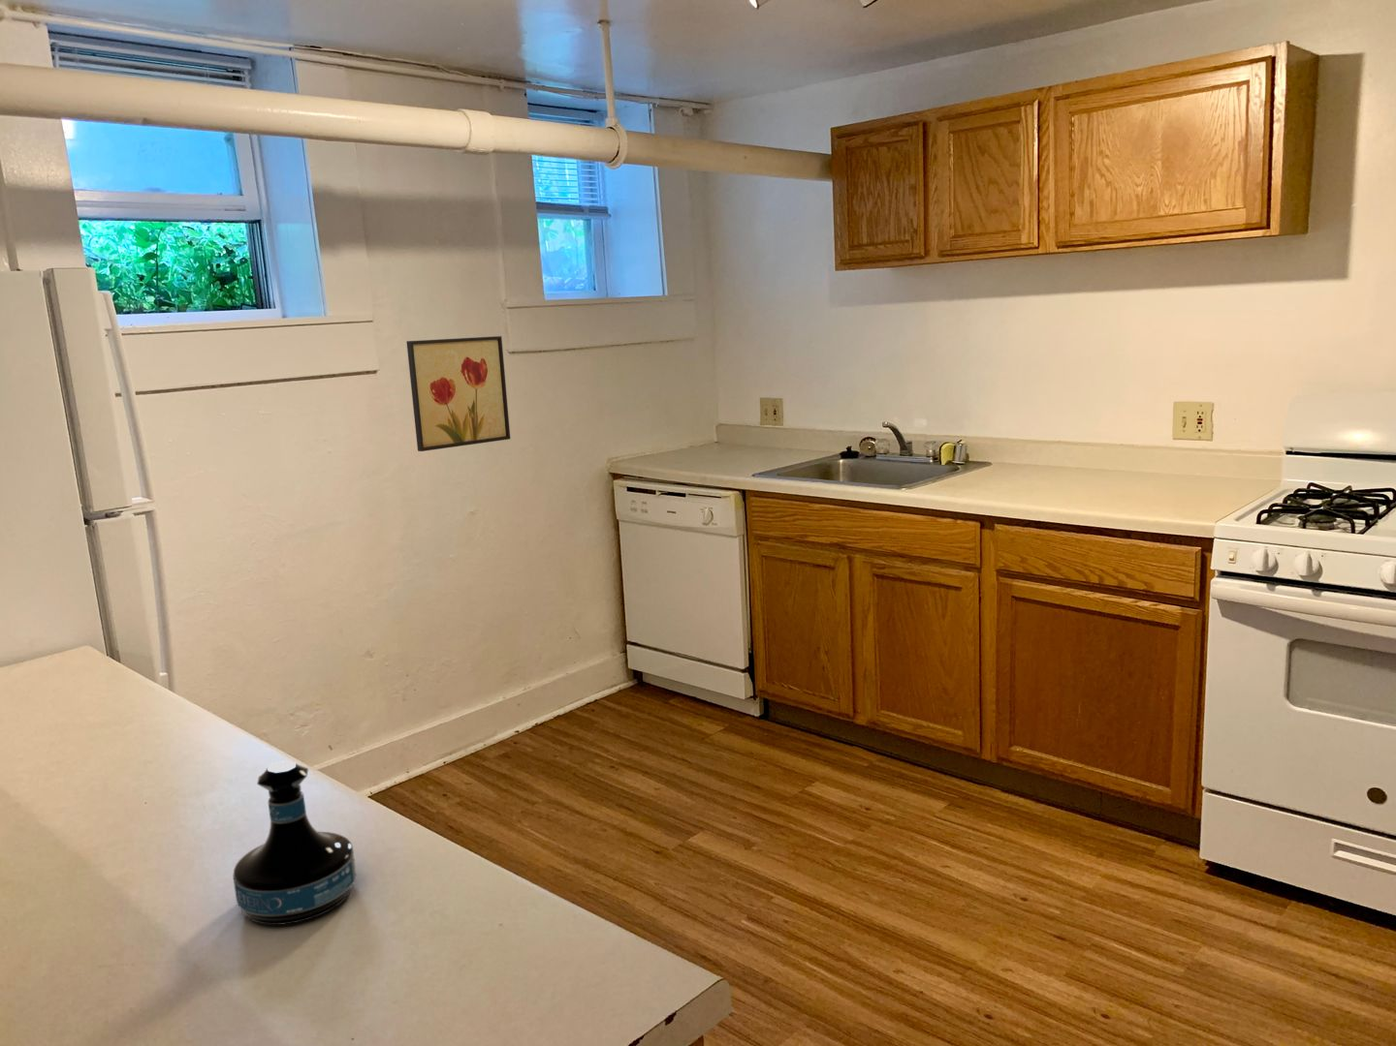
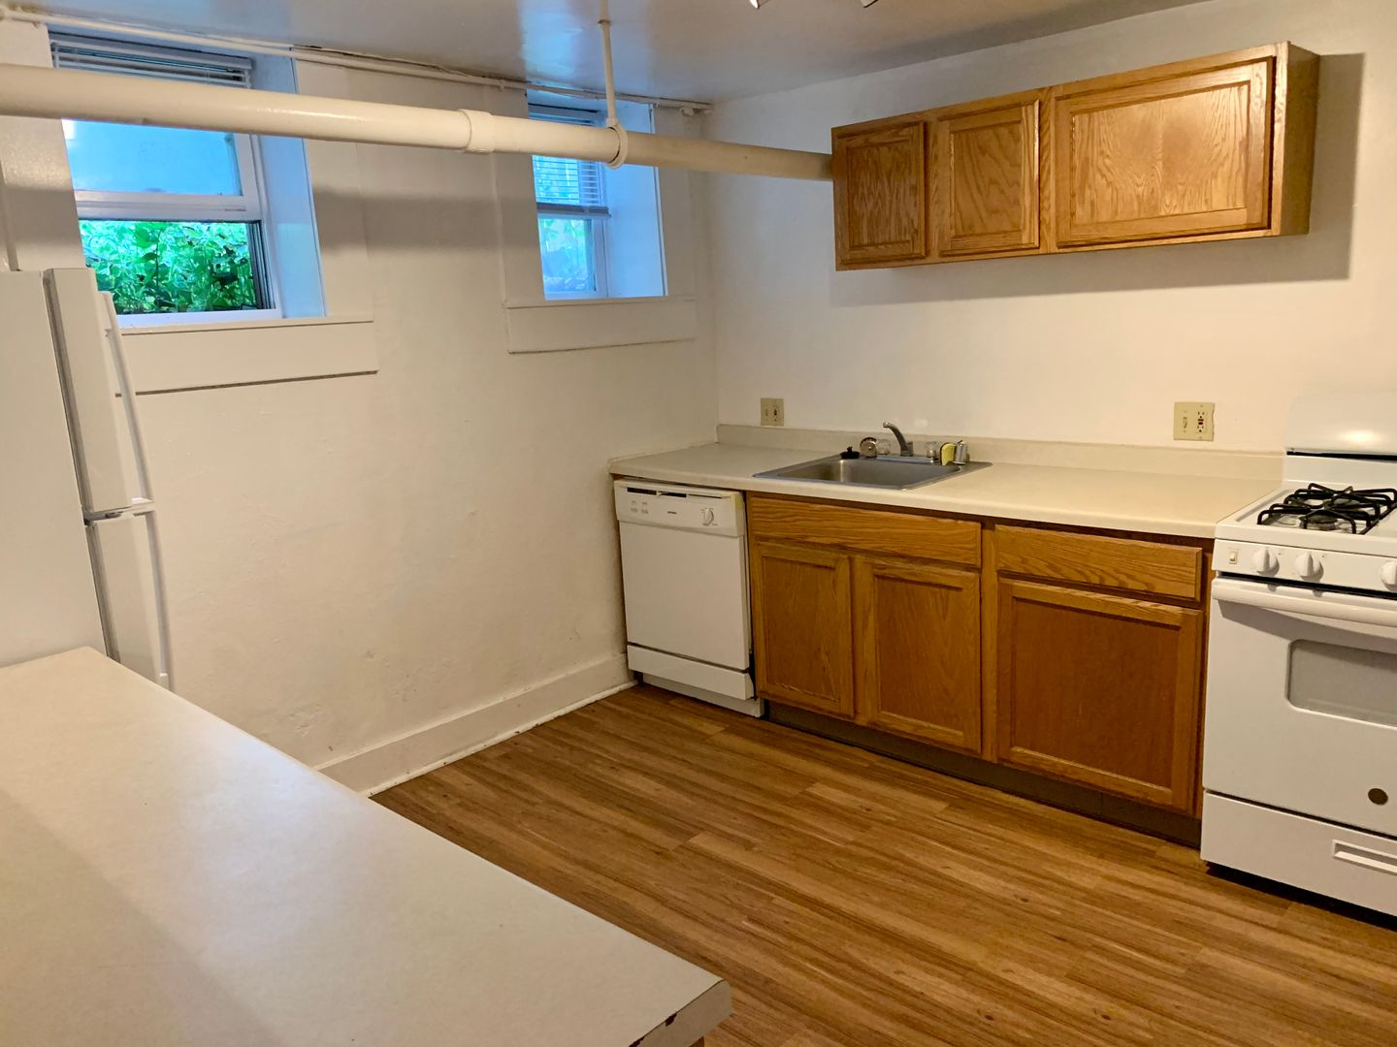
- tequila bottle (290, 832)
- wall art (458, 391)
